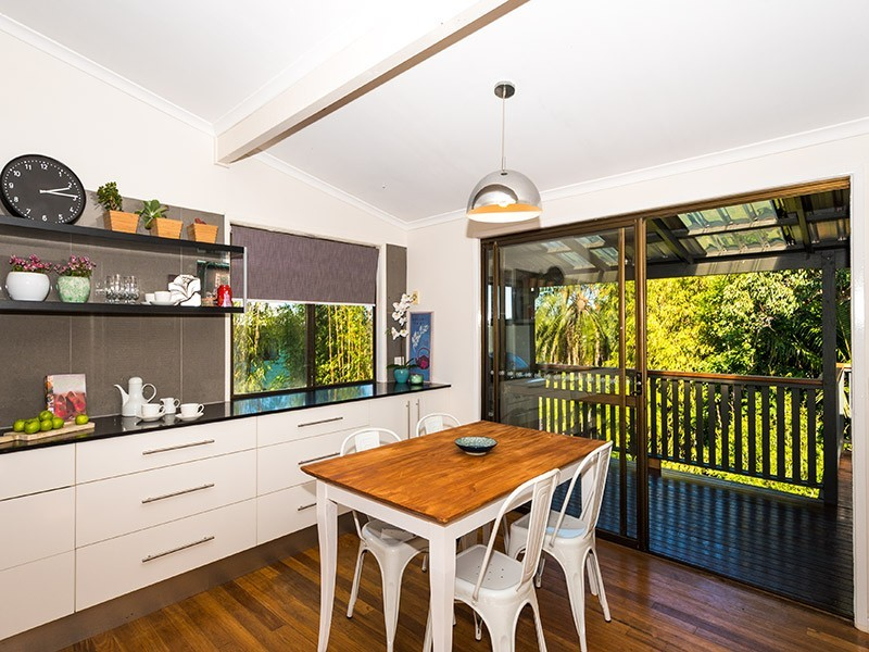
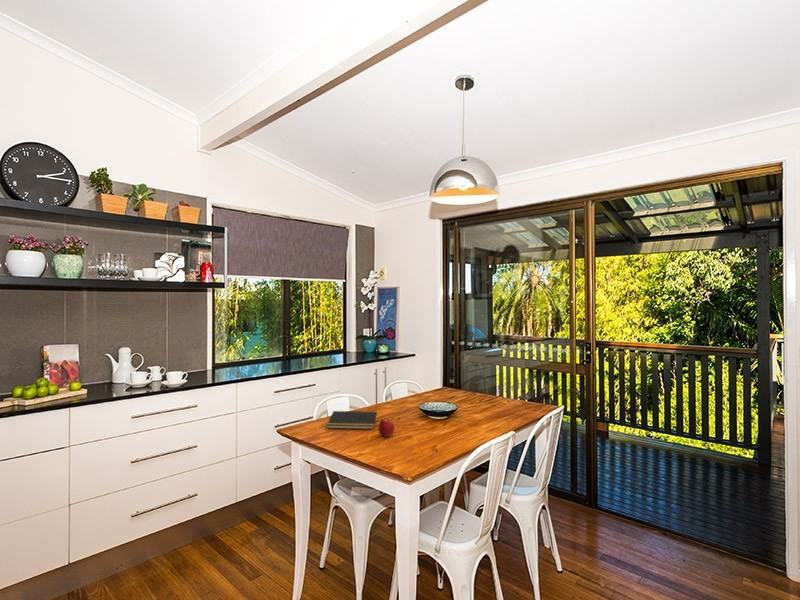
+ notepad (352, 419)
+ fruit (386, 427)
